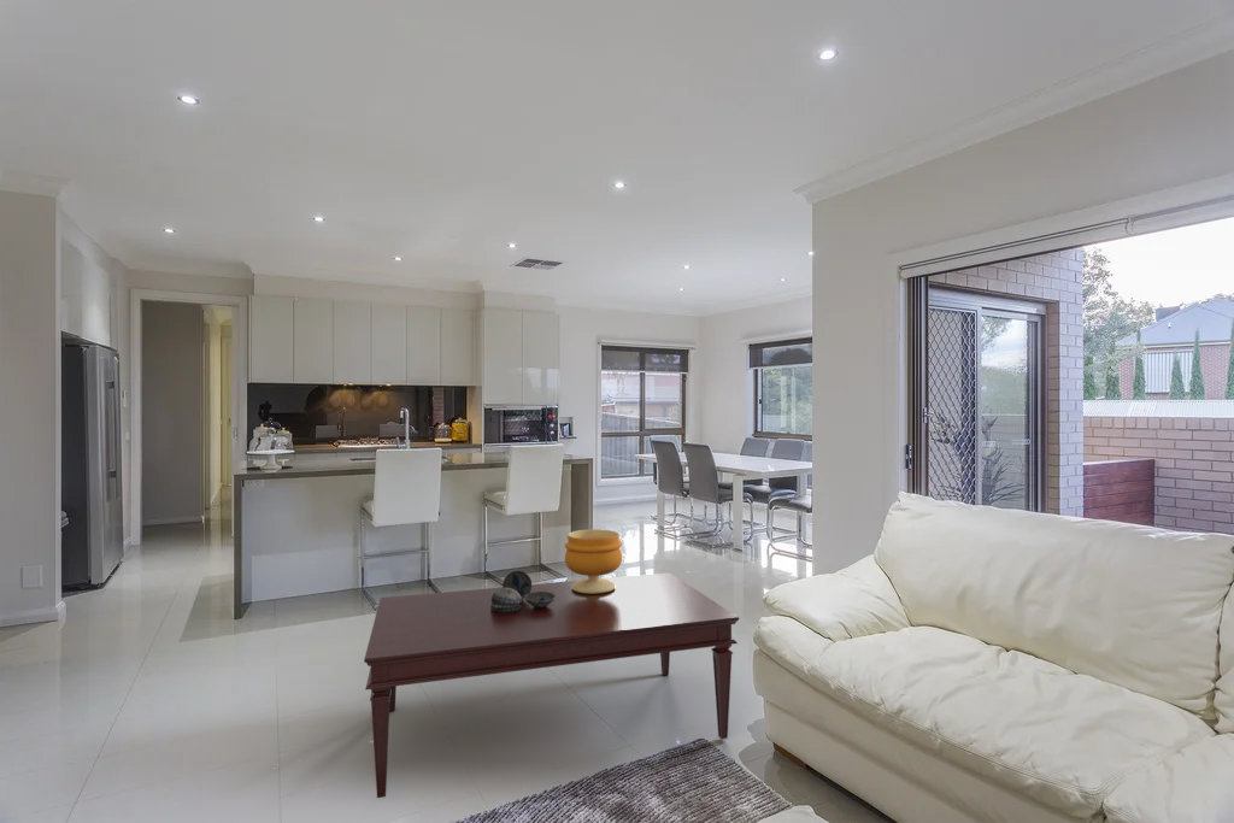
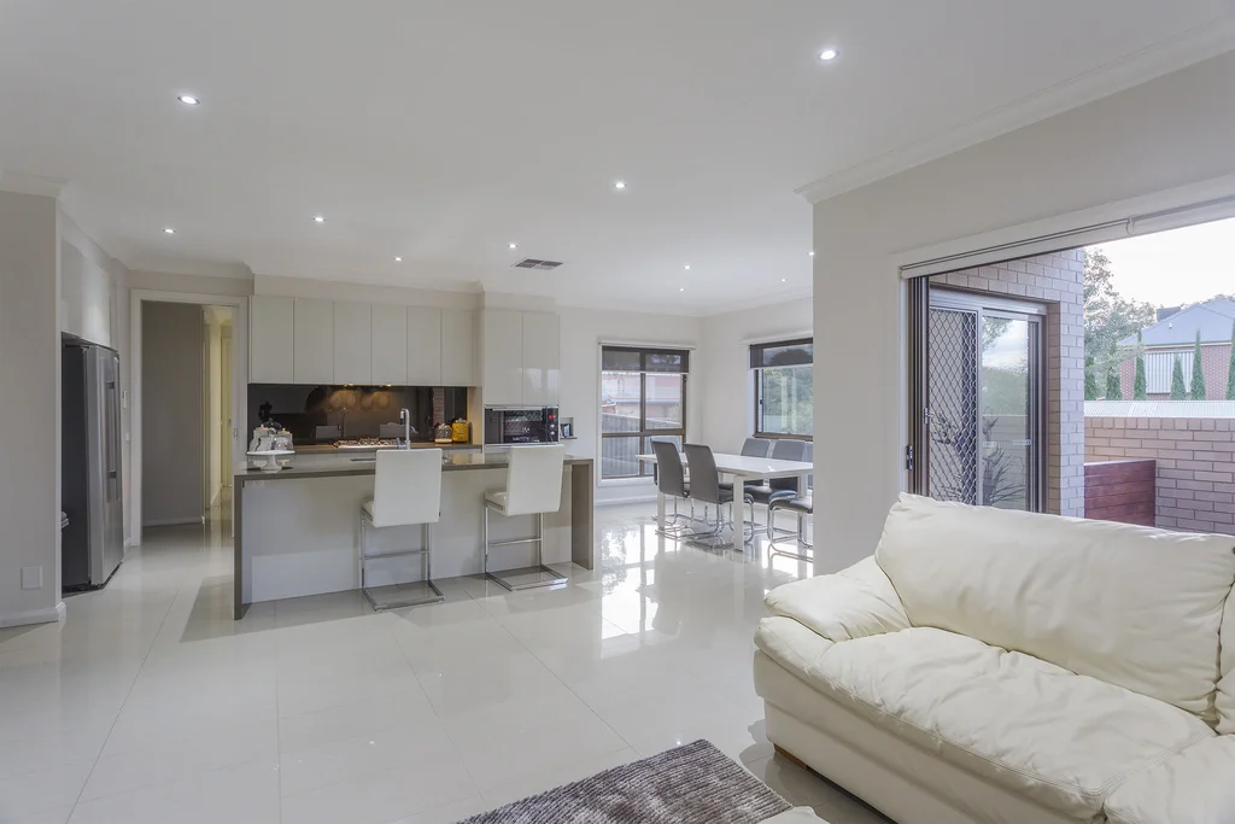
- decorative bowl (518, 590)
- coffee table (550, 664)
- footed bowl (593, 560)
